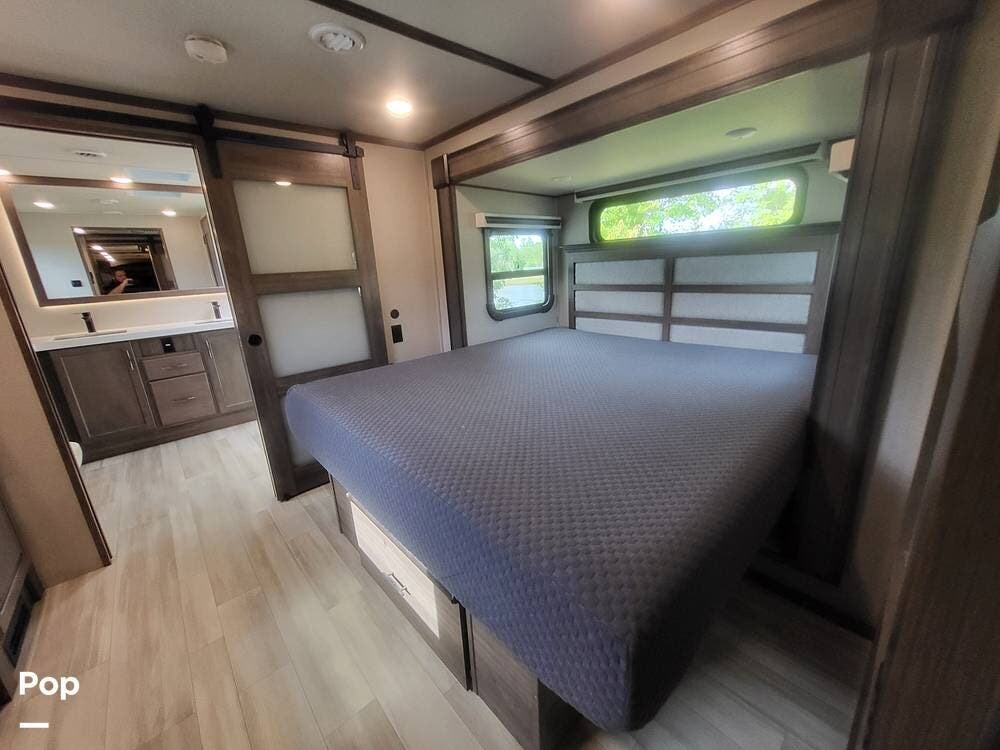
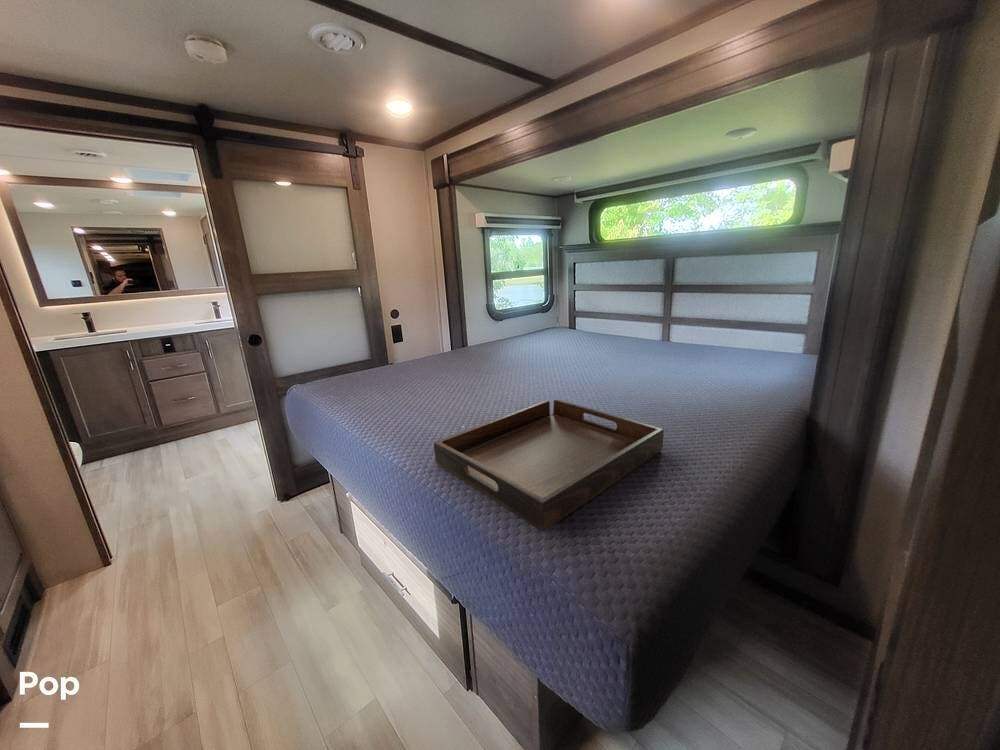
+ serving tray (549, 446)
